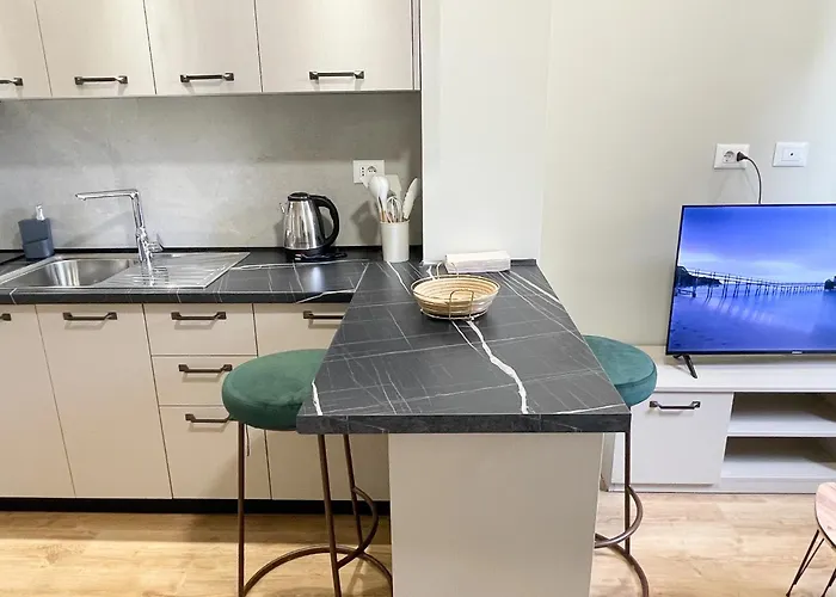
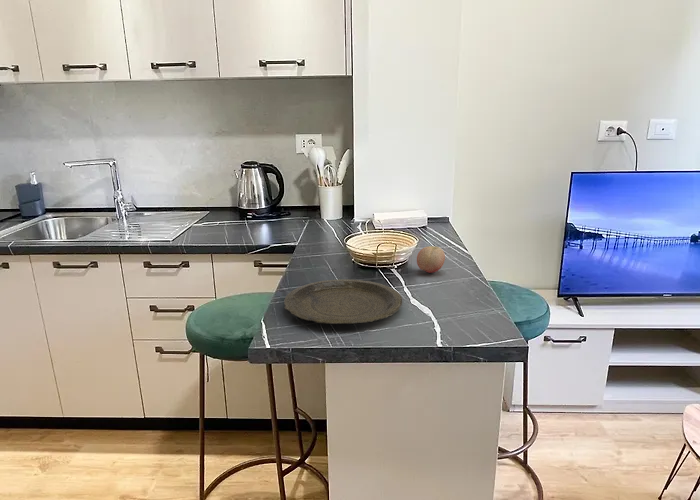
+ plate (343, 301)
+ fruit (430, 259)
